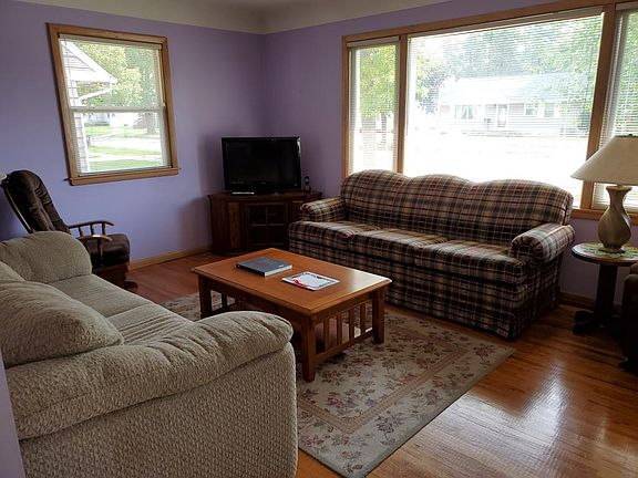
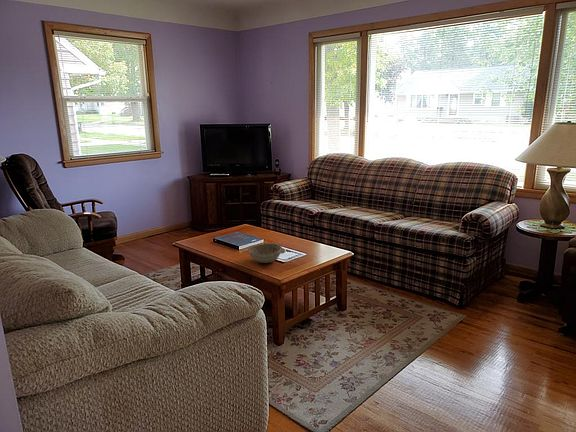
+ decorative bowl (265, 254)
